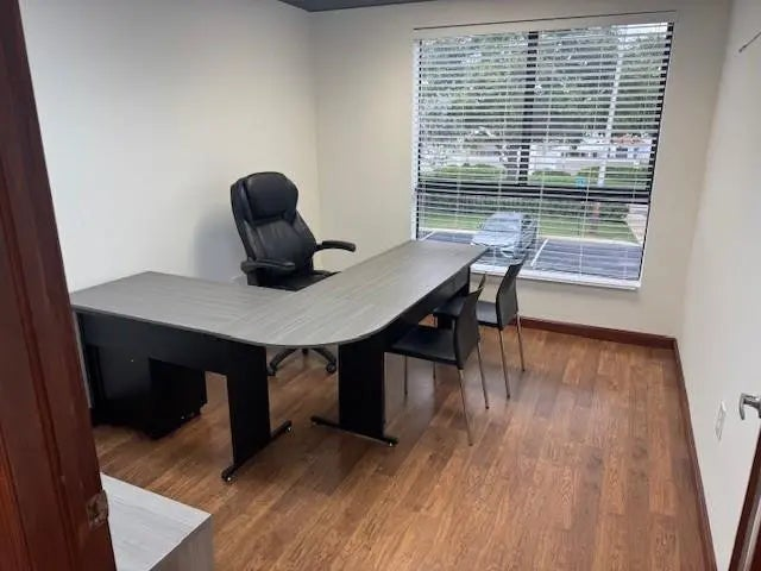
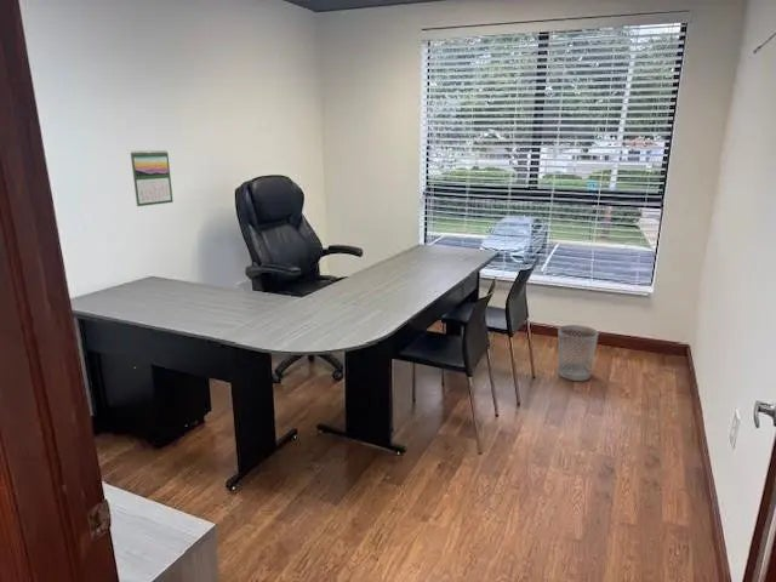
+ wastebasket (575, 353)
+ calendar (152, 177)
